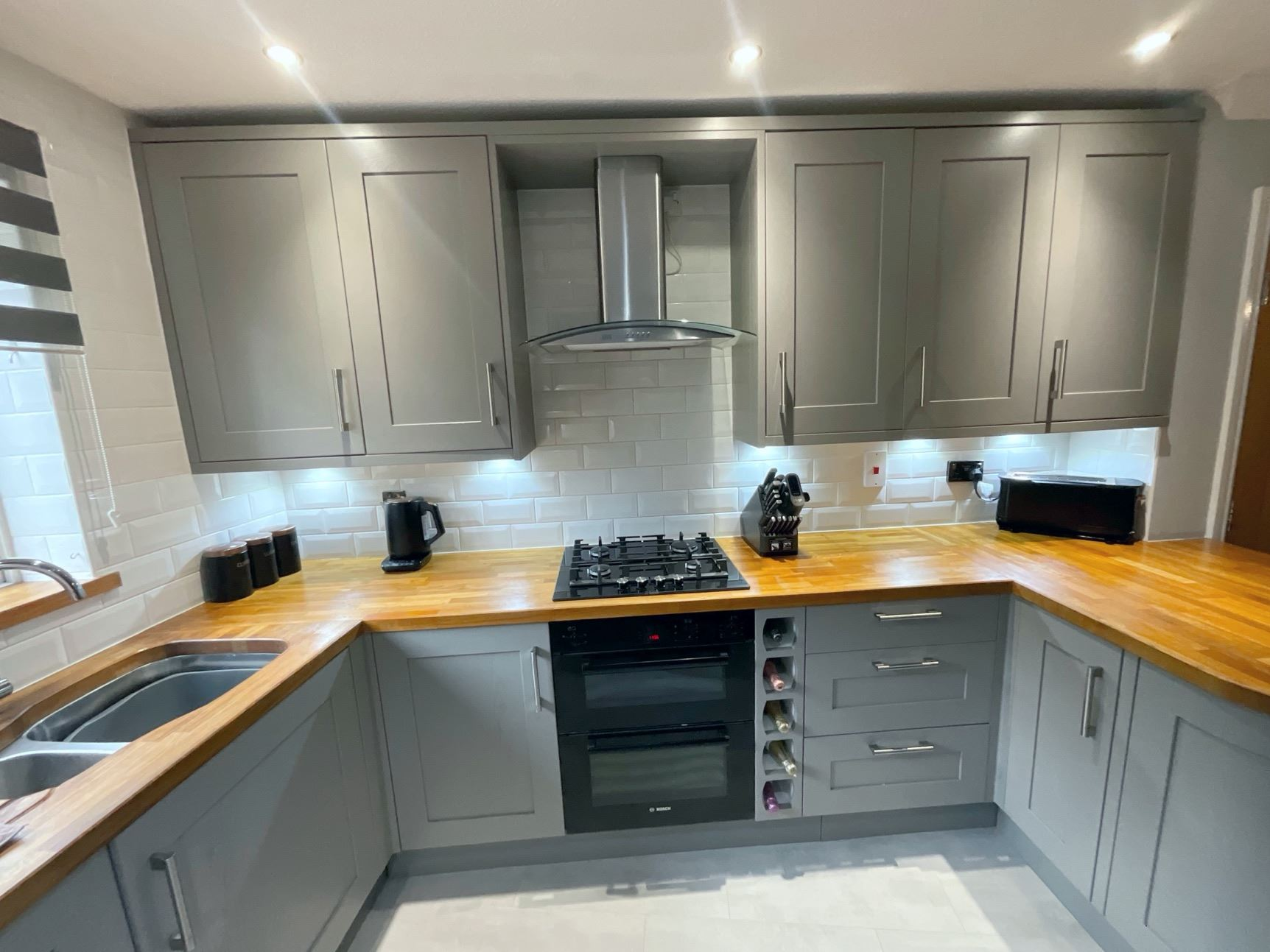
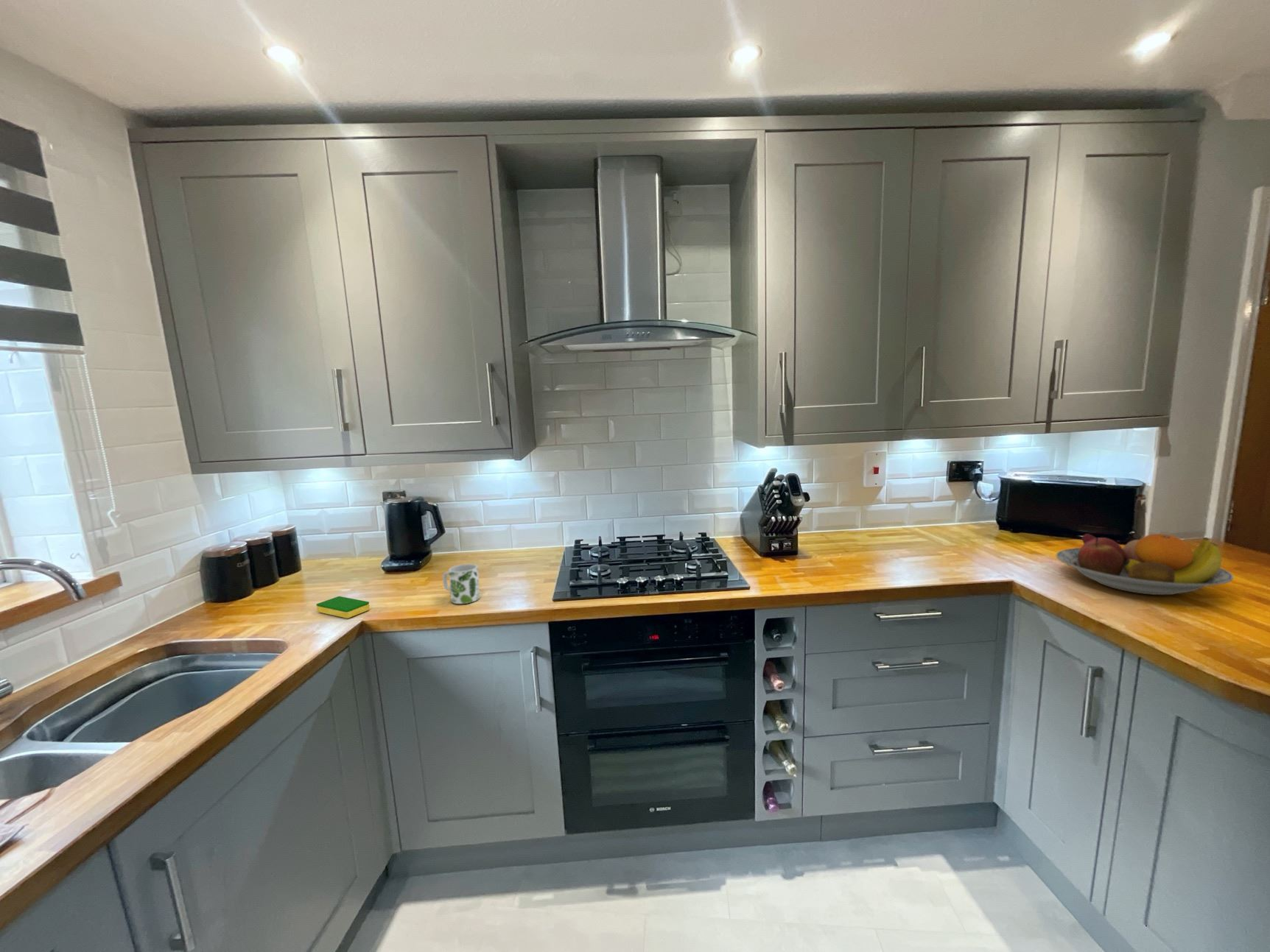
+ mug (459, 582)
+ dish sponge (343, 607)
+ fruit bowl (1137, 558)
